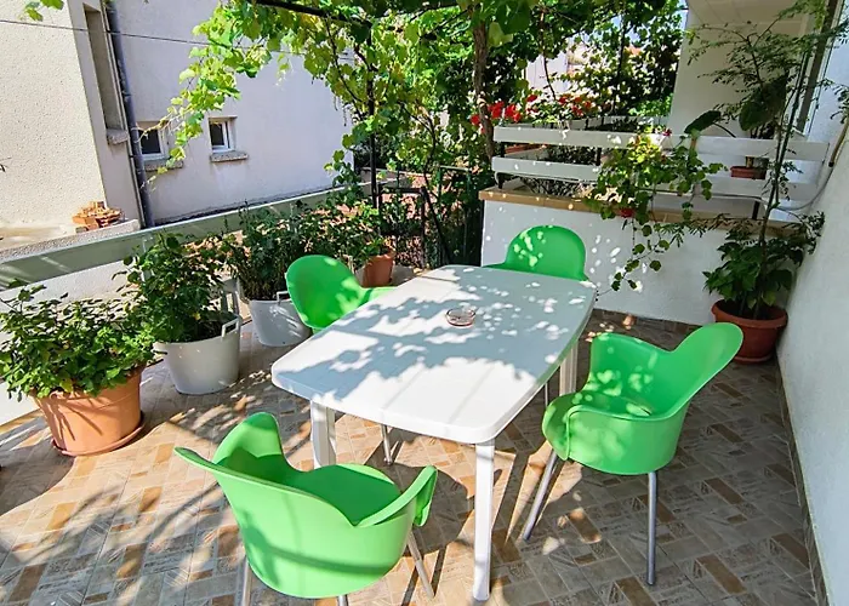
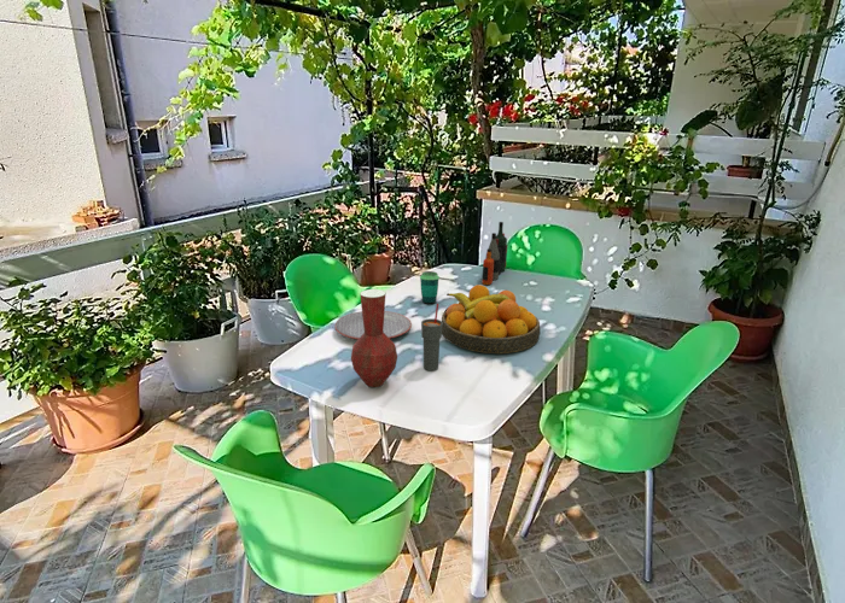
+ cup (432, 338)
+ cup (429, 287)
+ vase (373, 339)
+ plate (363, 329)
+ fruit bowl (490, 312)
+ bottle collection (495, 250)
